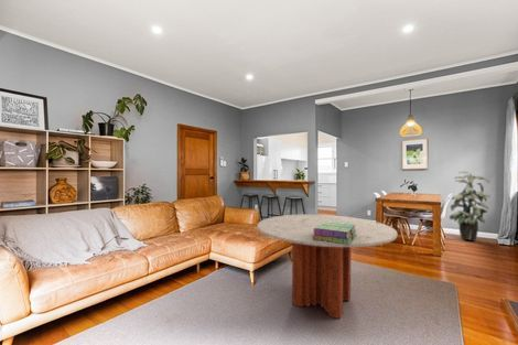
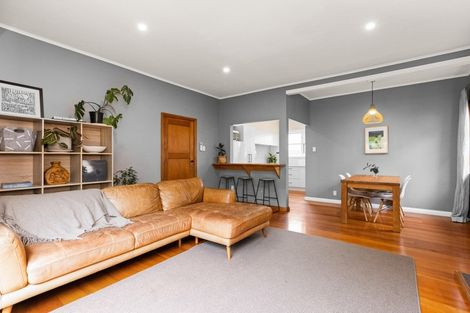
- coffee table (322, 262)
- stack of books (335, 230)
- indoor plant (466, 205)
